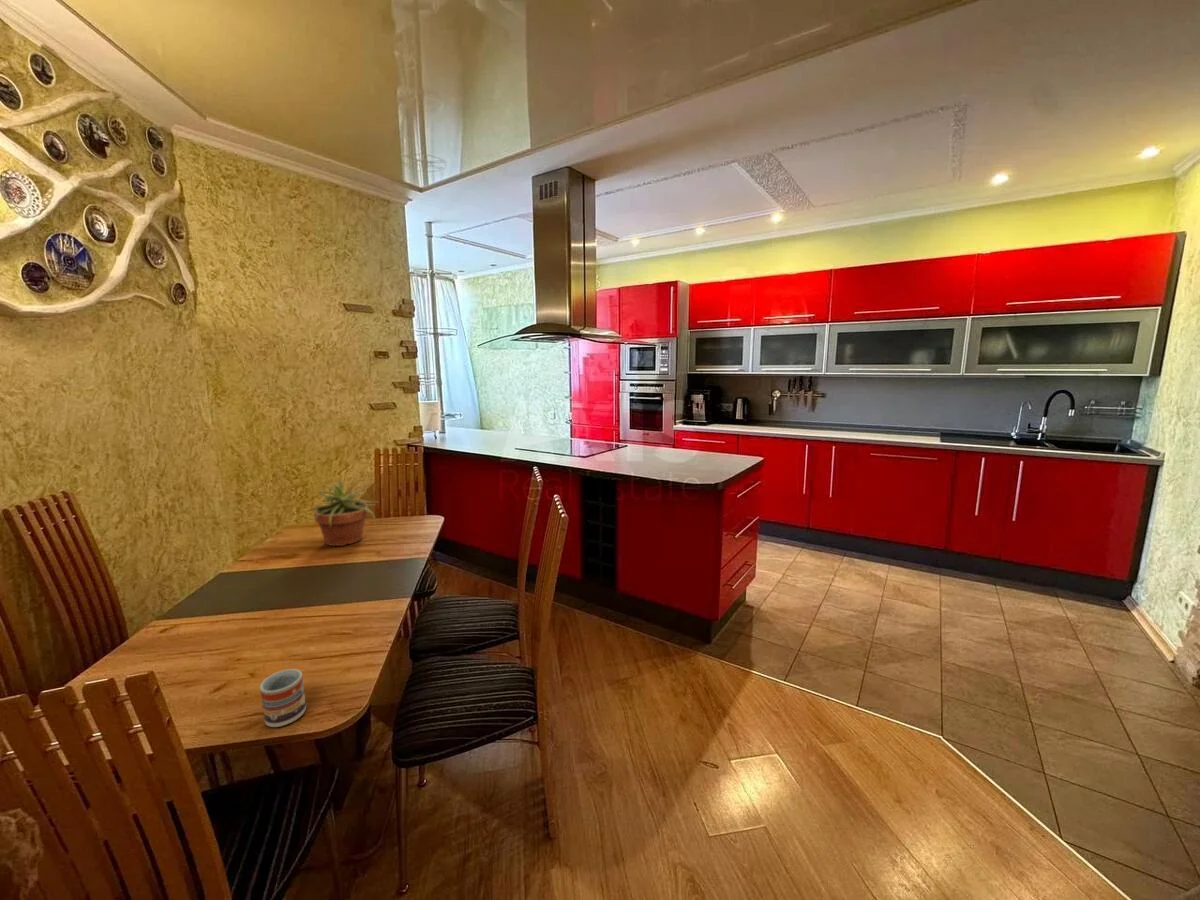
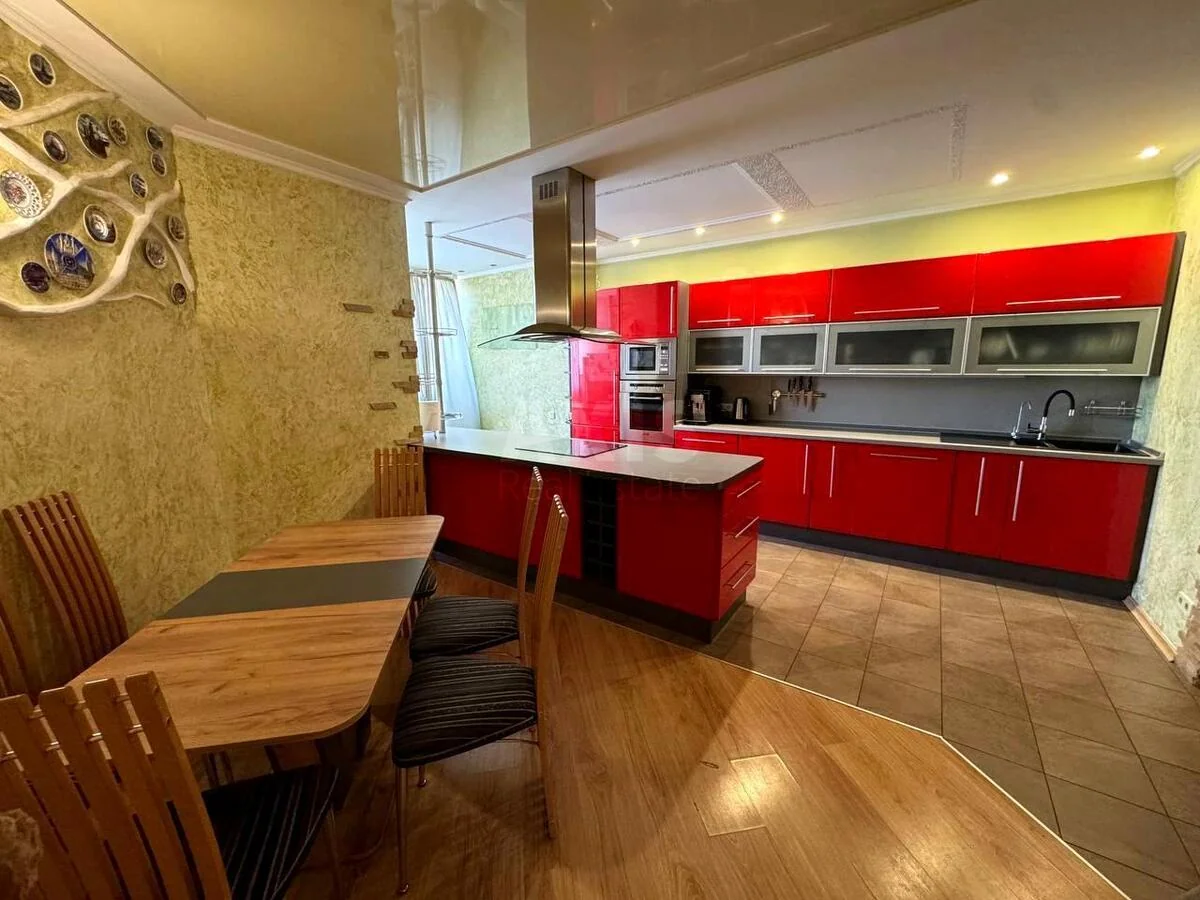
- cup (284, 693)
- potted plant (340, 511)
